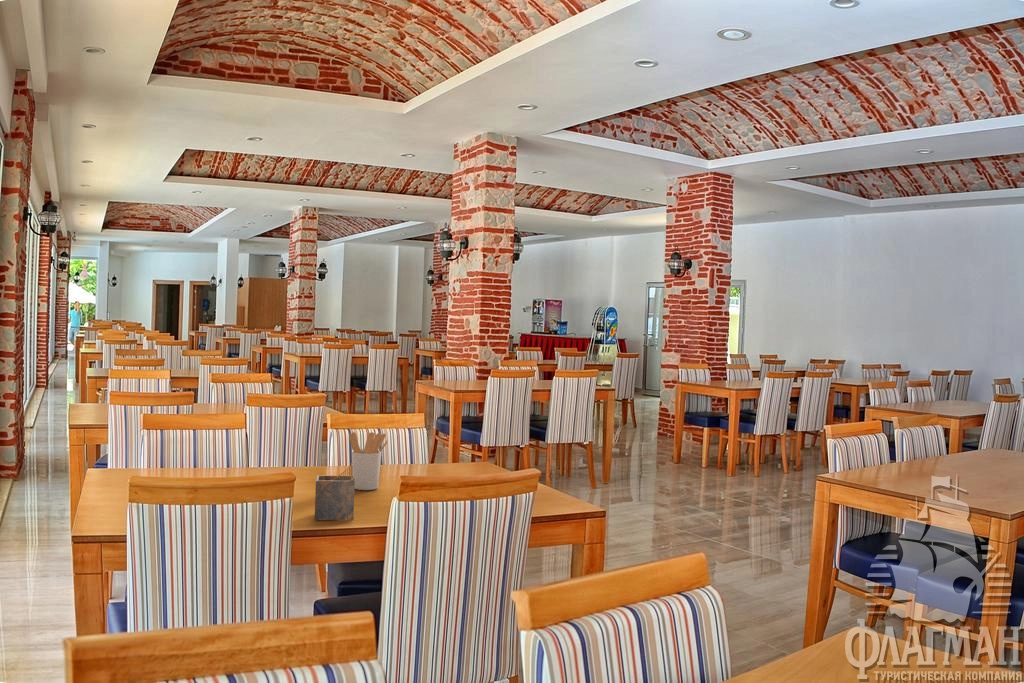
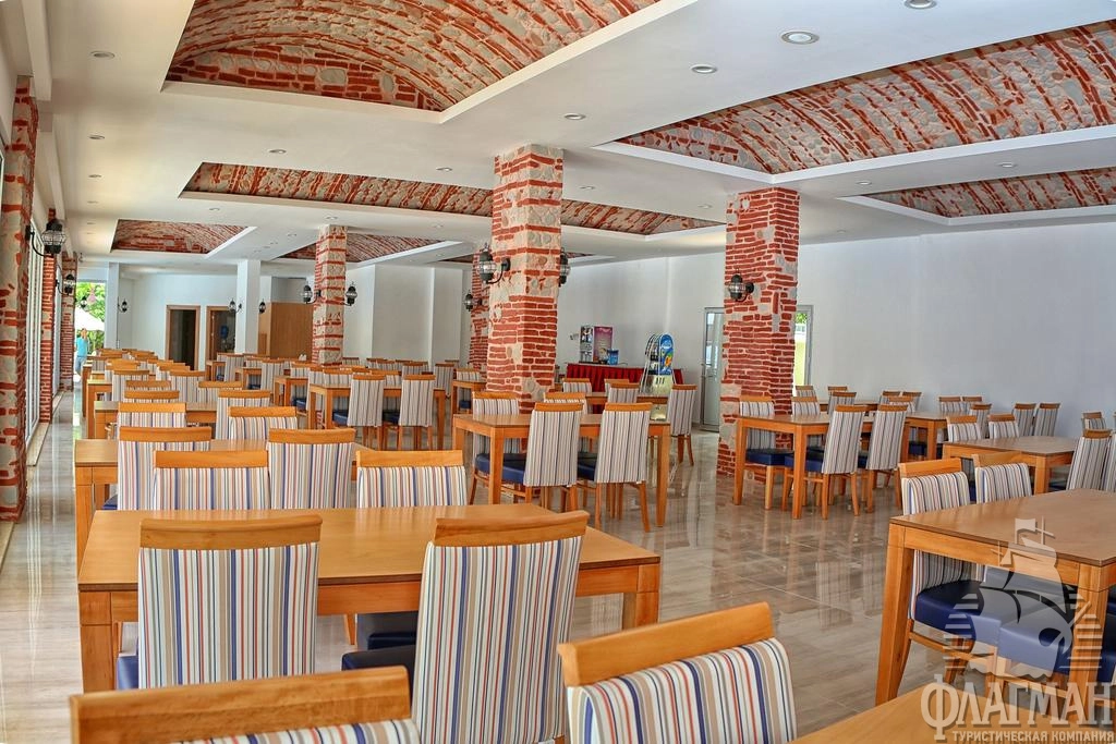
- napkin holder (335, 490)
- utensil holder (369, 459)
